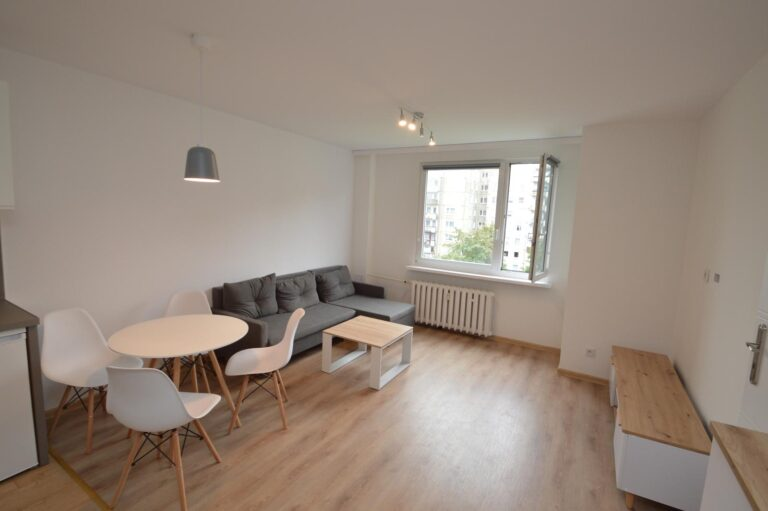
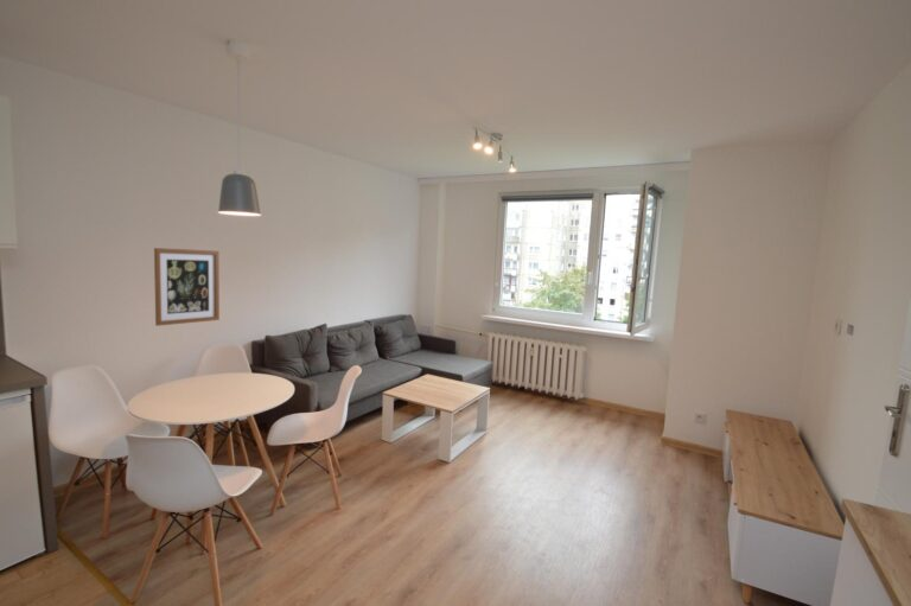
+ wall art (189, 286)
